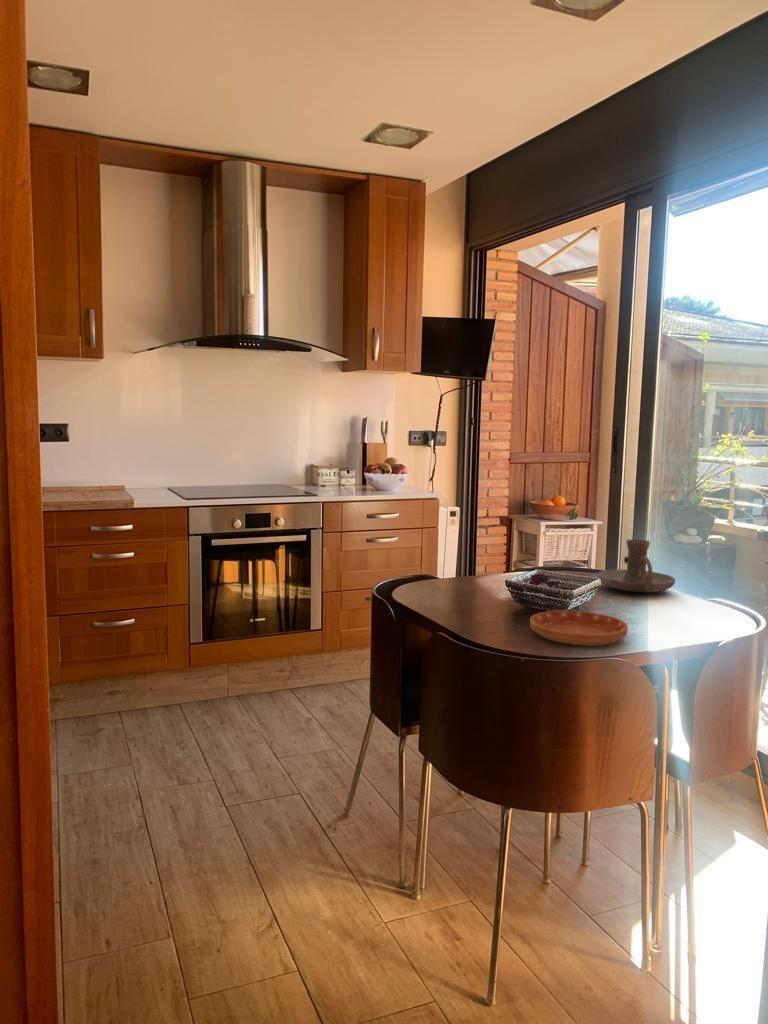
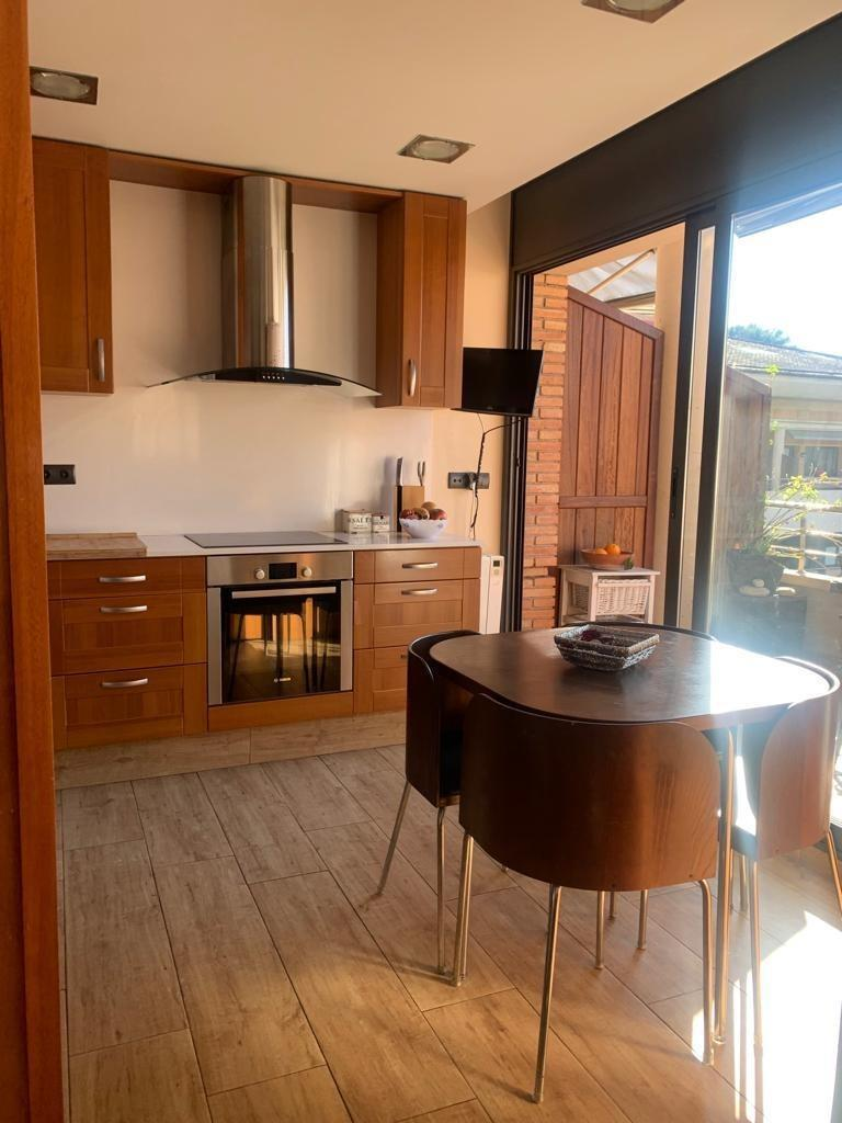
- saucer (577, 628)
- candle holder (638, 566)
